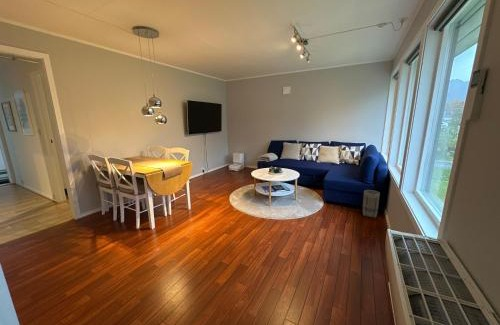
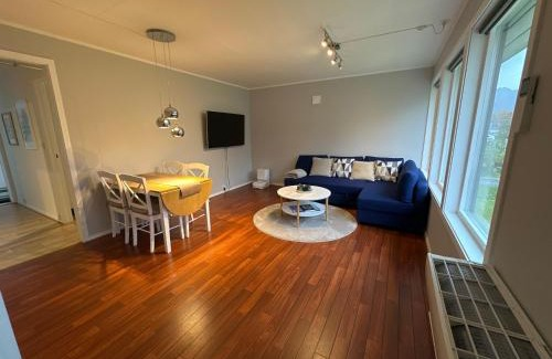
- basket (370, 203)
